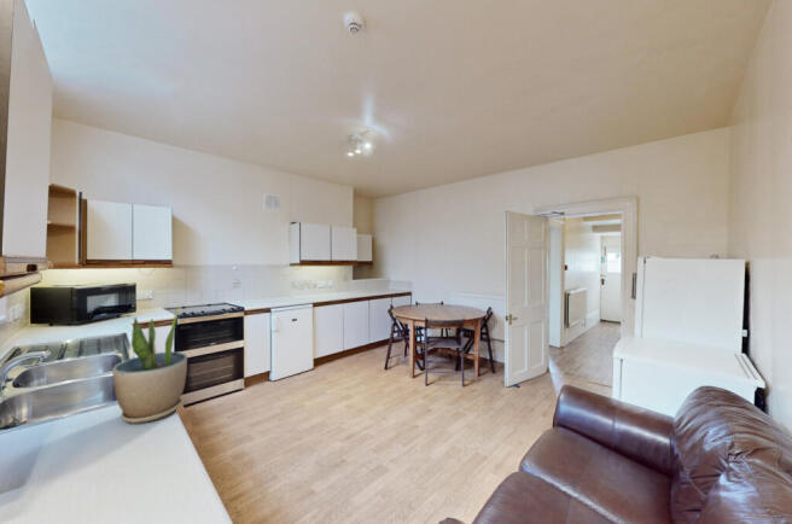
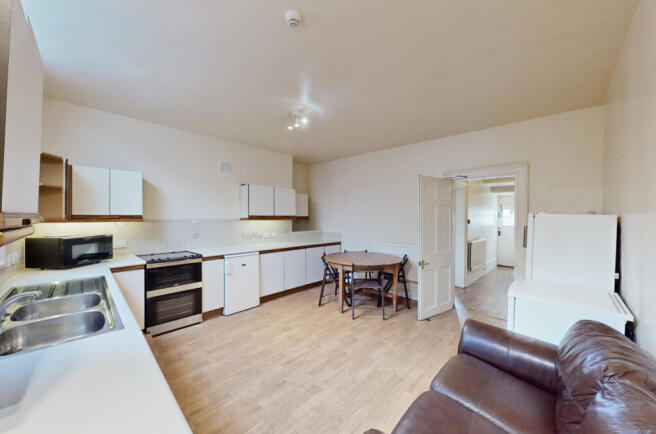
- potted plant (151, 359)
